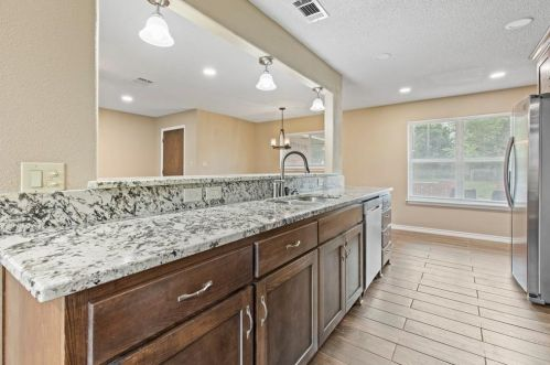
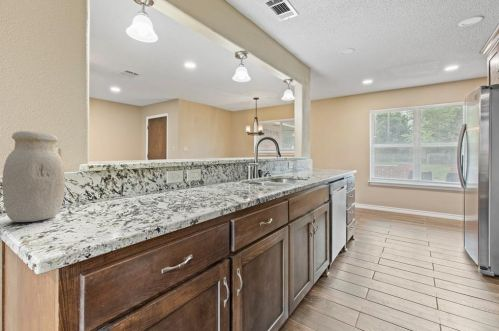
+ jar (35, 175)
